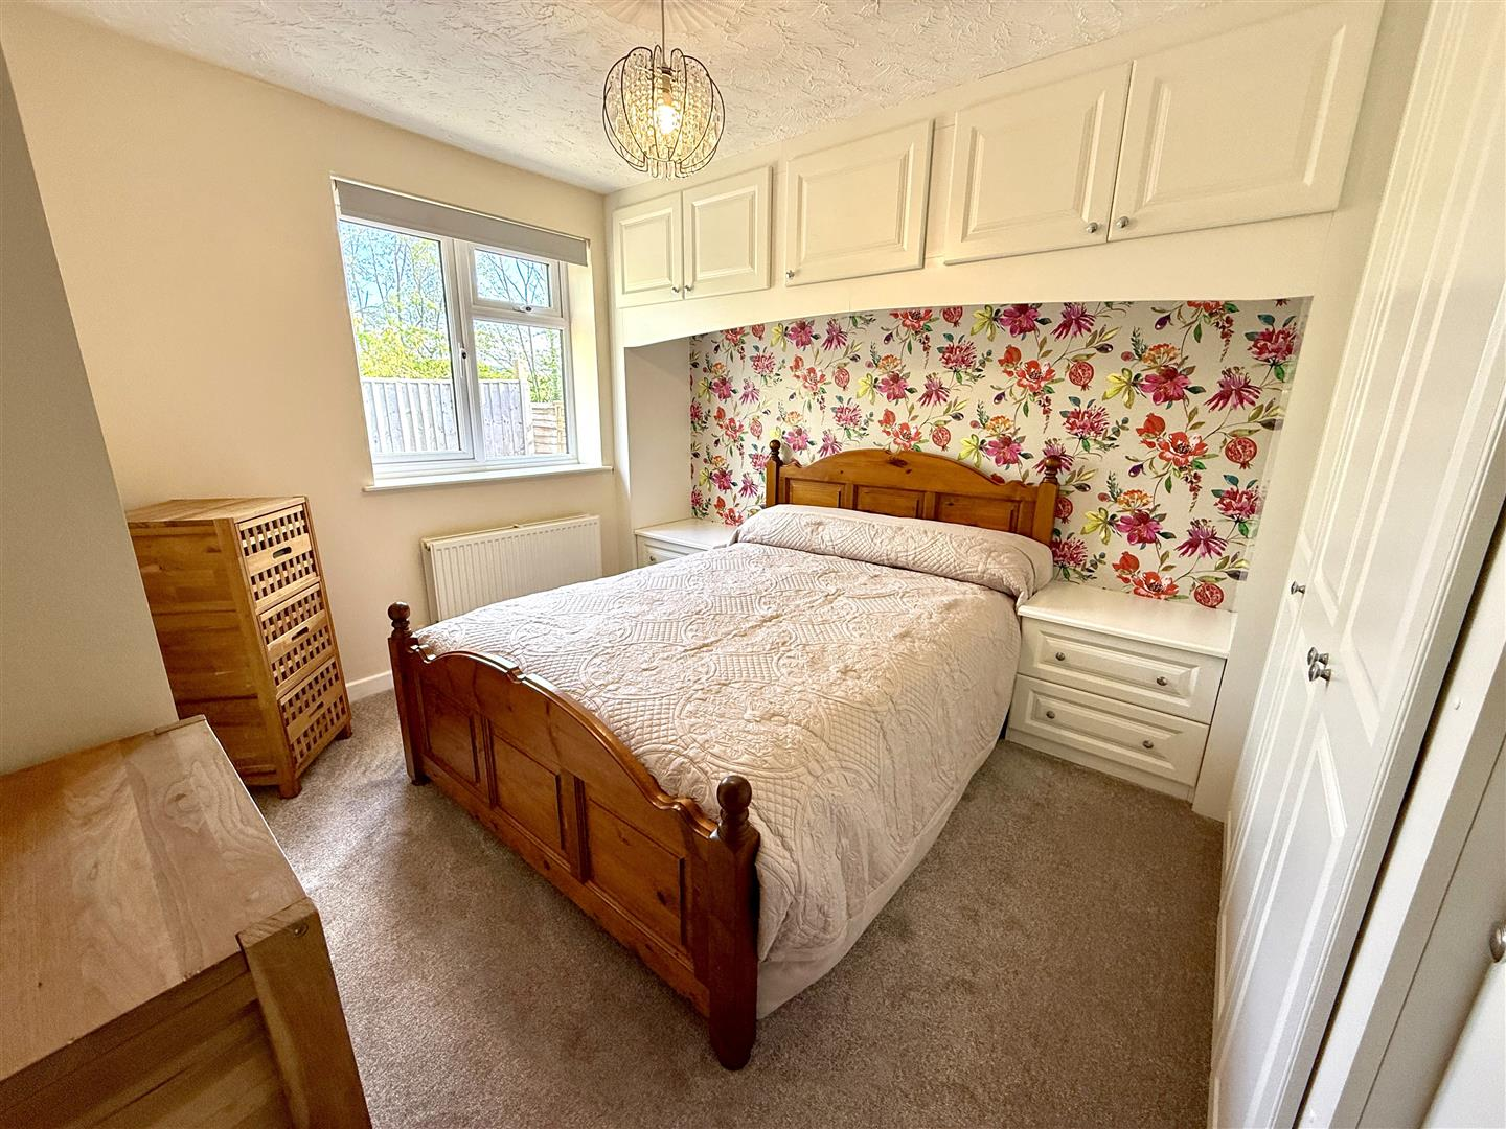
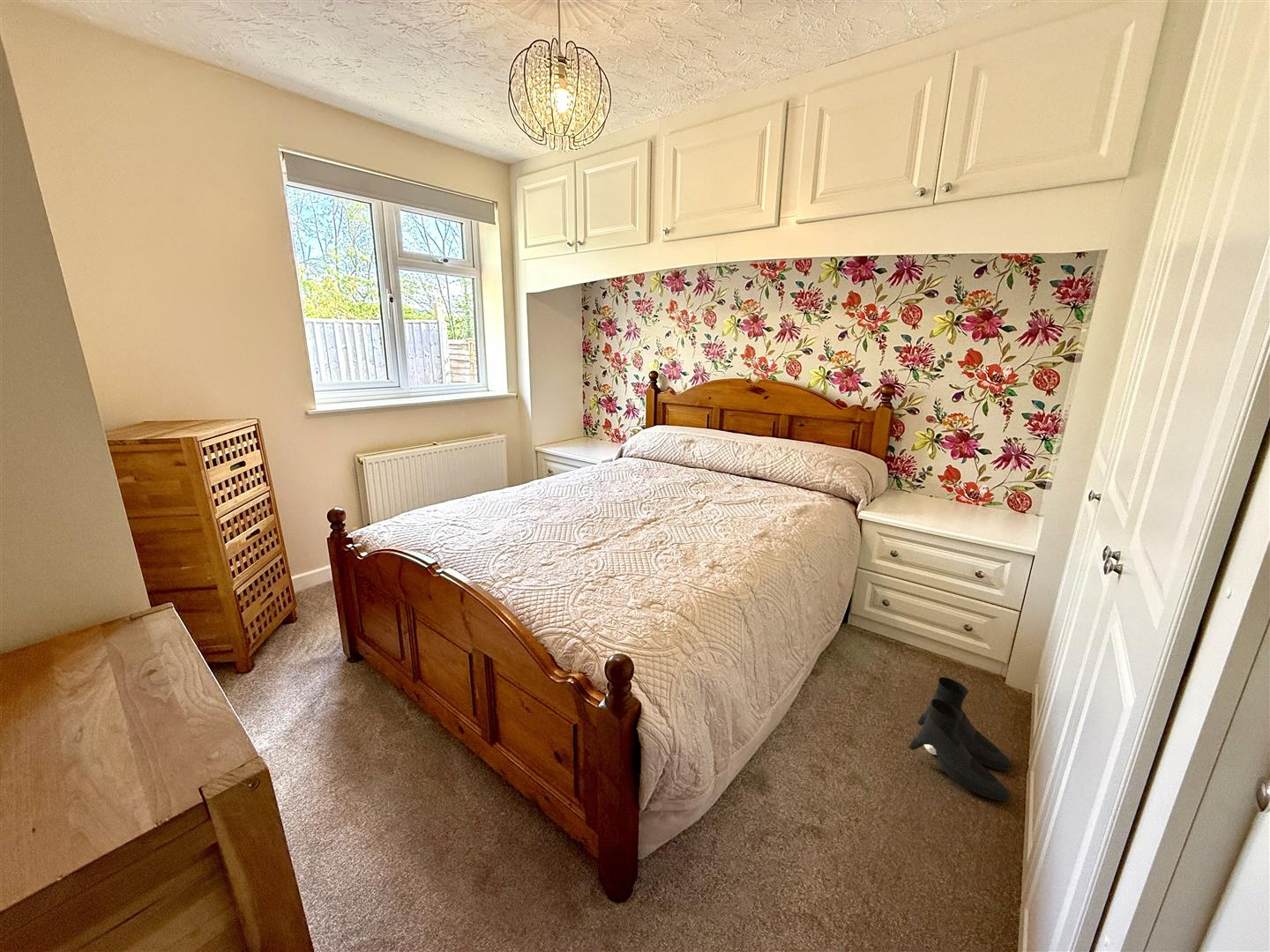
+ boots (965, 732)
